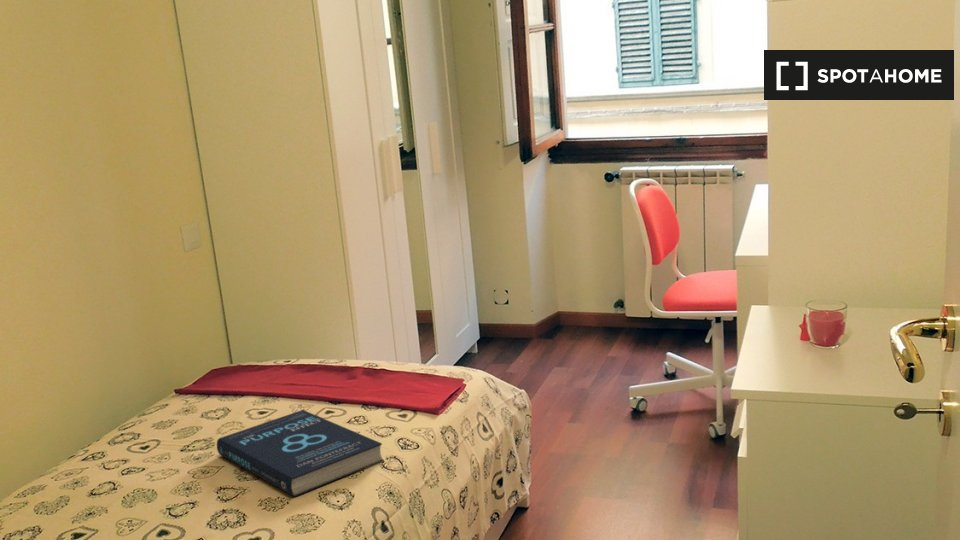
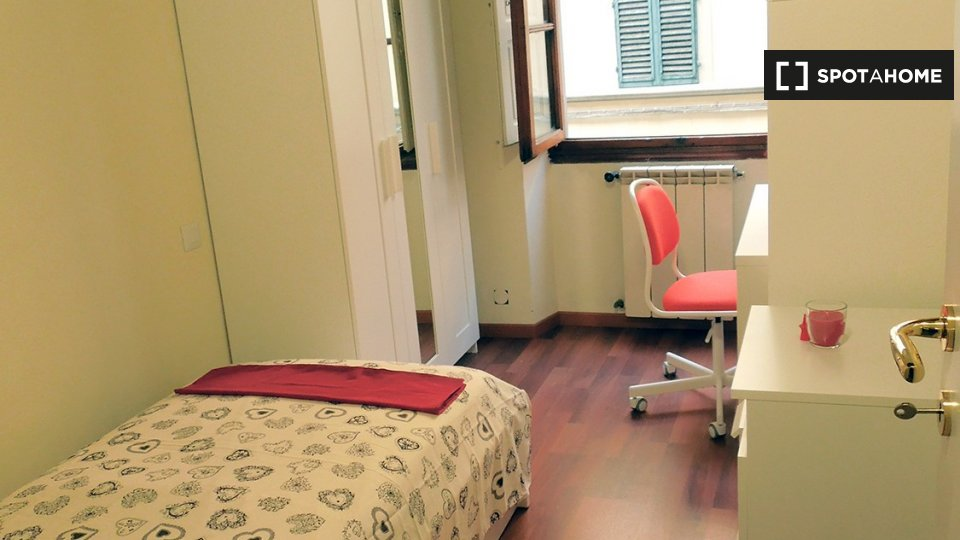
- book (297, 449)
